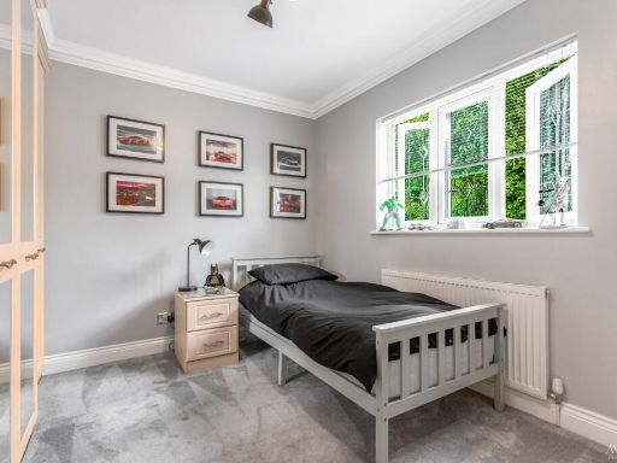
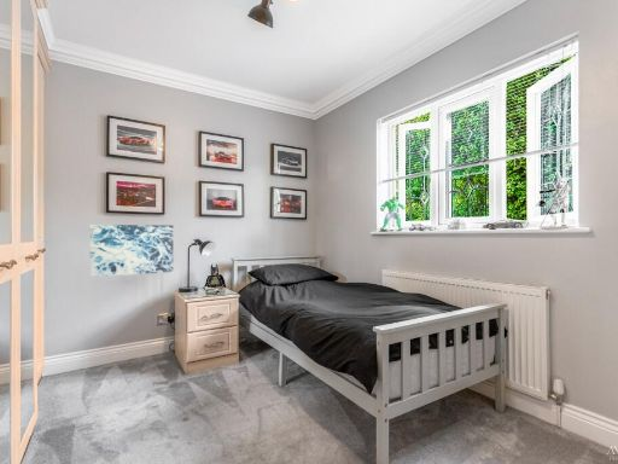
+ wall art (133, 249)
